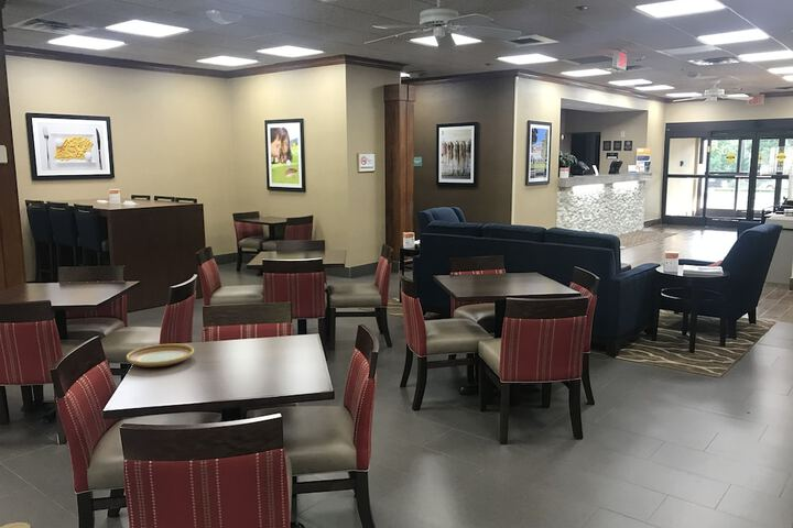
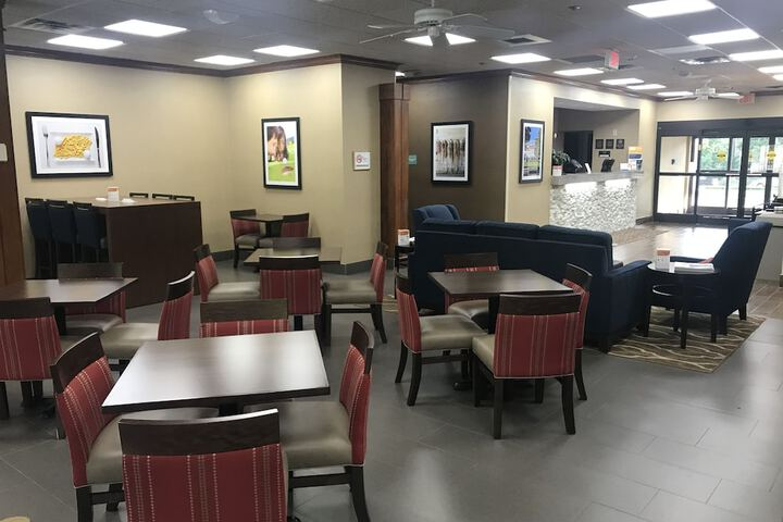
- plate (161, 356)
